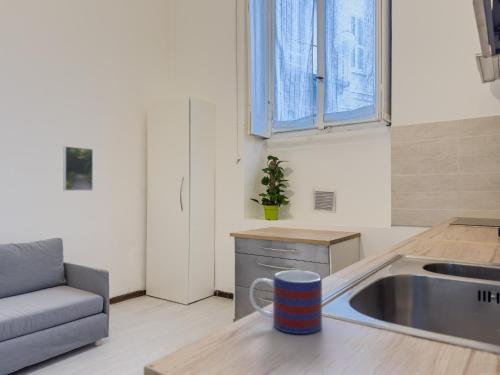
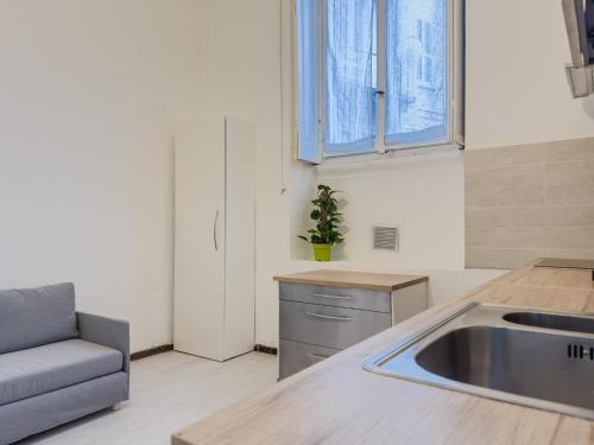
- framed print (78, 169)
- mug (285, 299)
